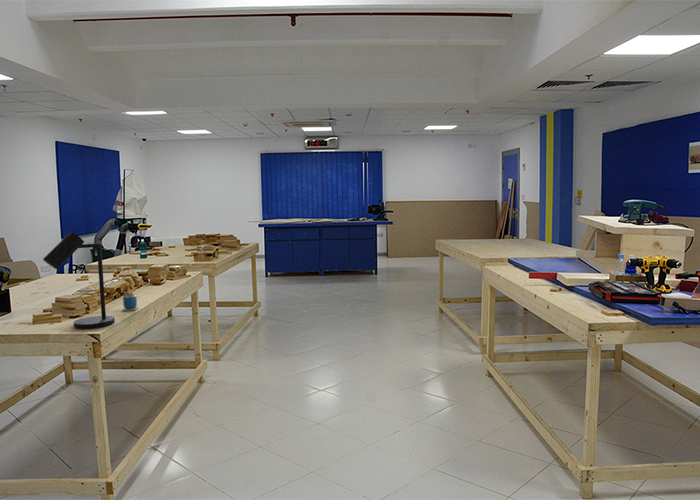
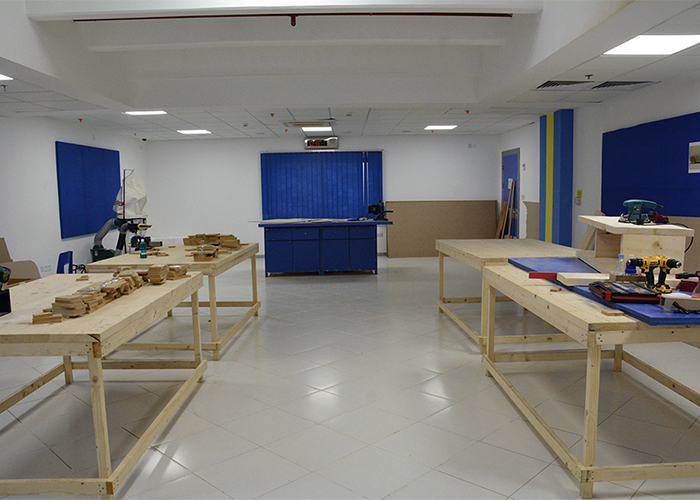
- cup (129, 298)
- desk lamp (99, 279)
